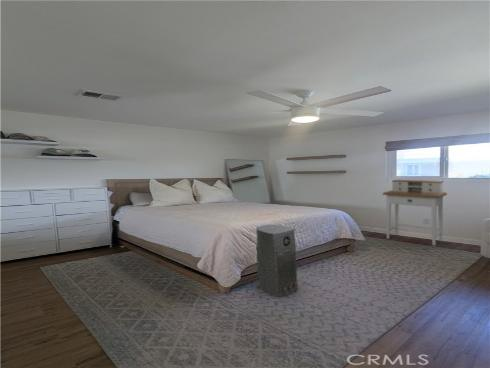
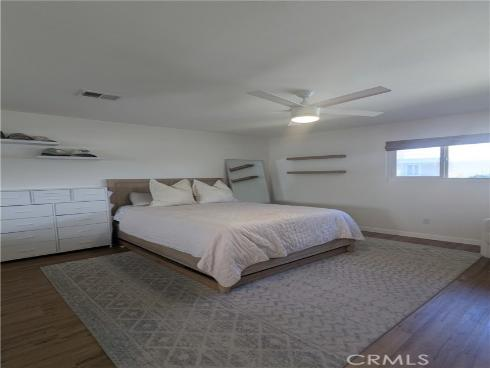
- desk (413, 205)
- air purifier (275, 258)
